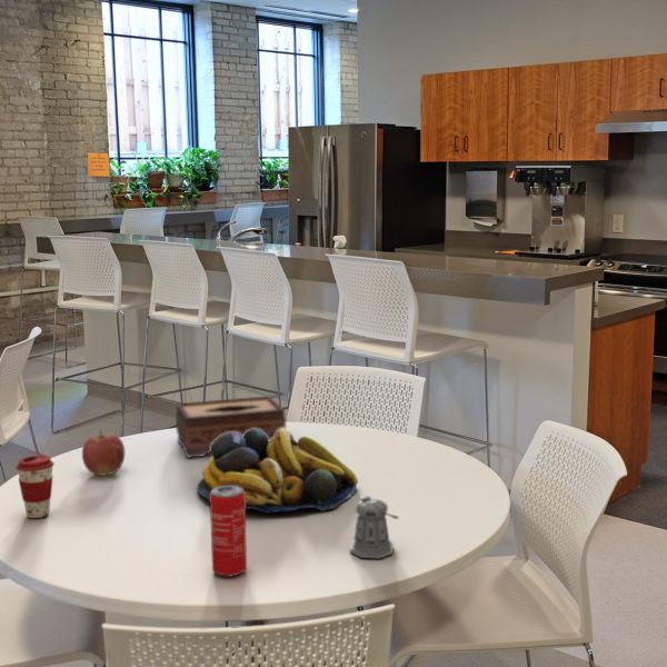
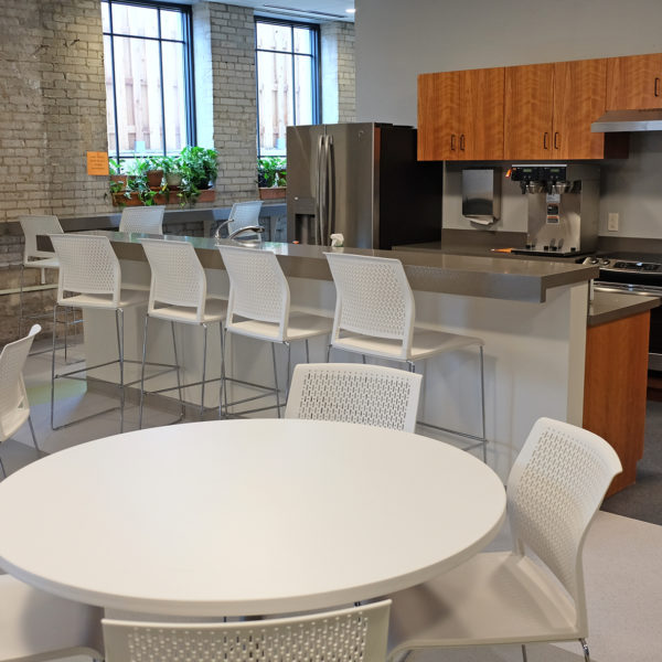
- tissue box (230, 425)
- beverage can (228, 530)
- coffee cup (36, 486)
- pepper shaker (374, 526)
- fruit bowl (276, 460)
- apple (103, 451)
